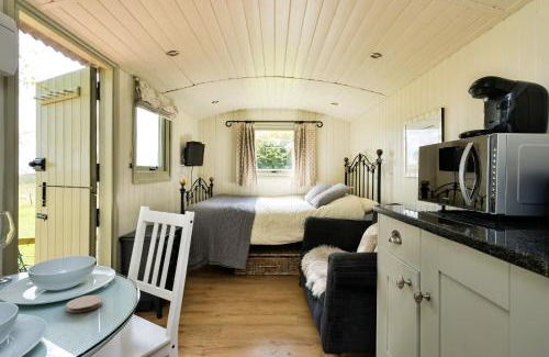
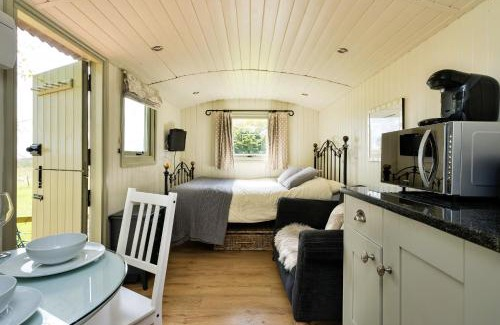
- coaster (85, 303)
